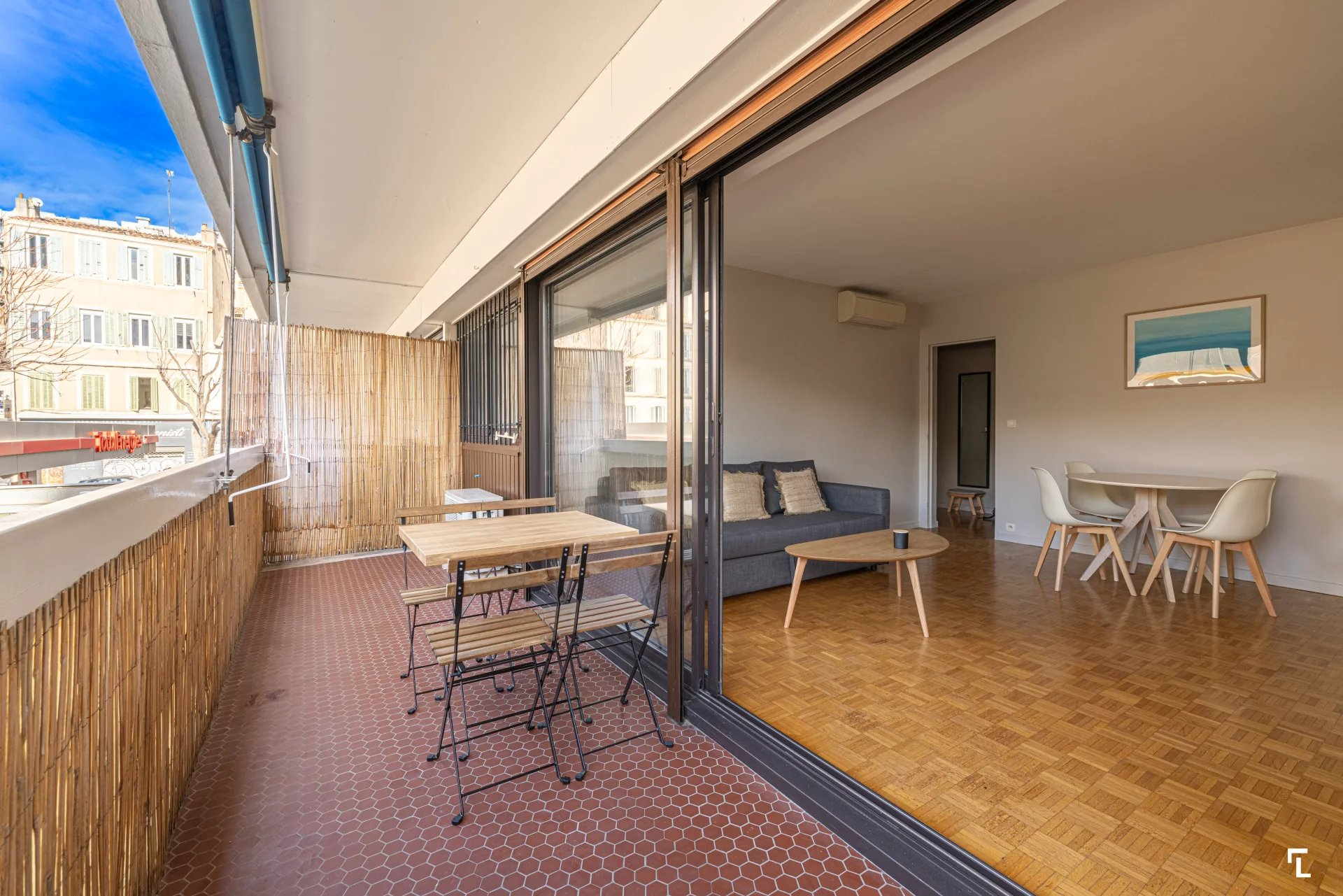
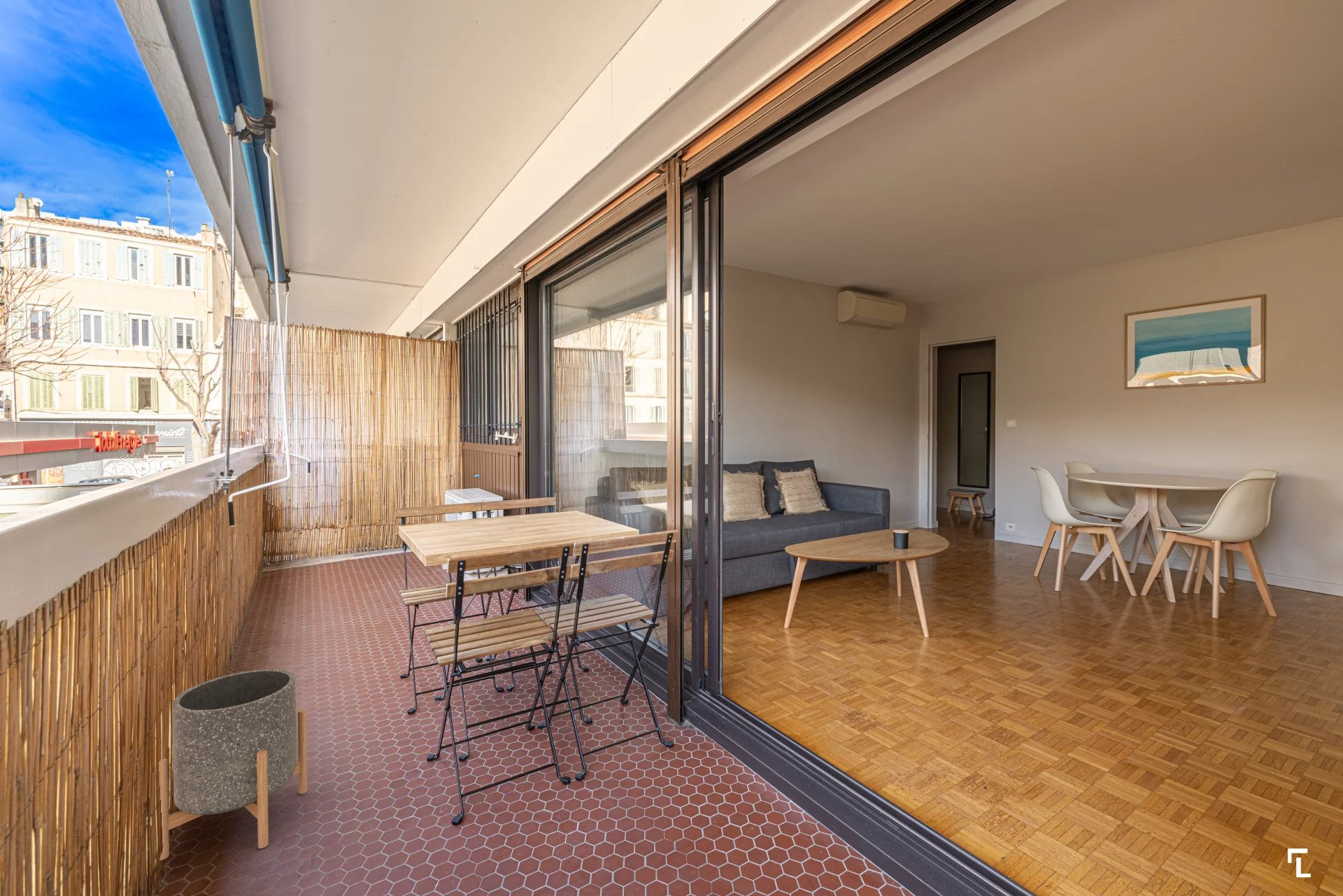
+ planter (238, 755)
